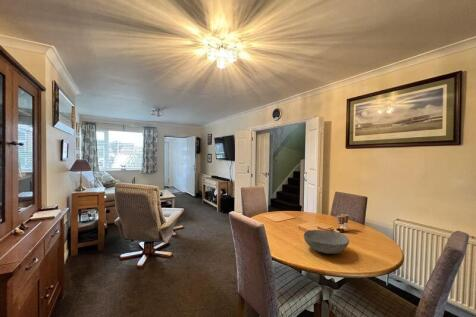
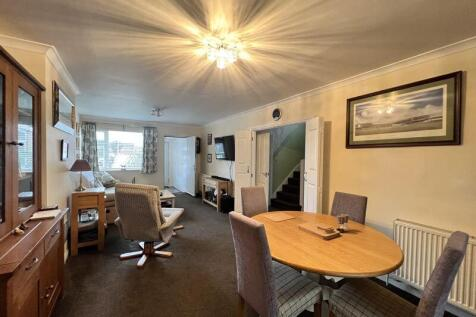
- bowl (325, 242)
